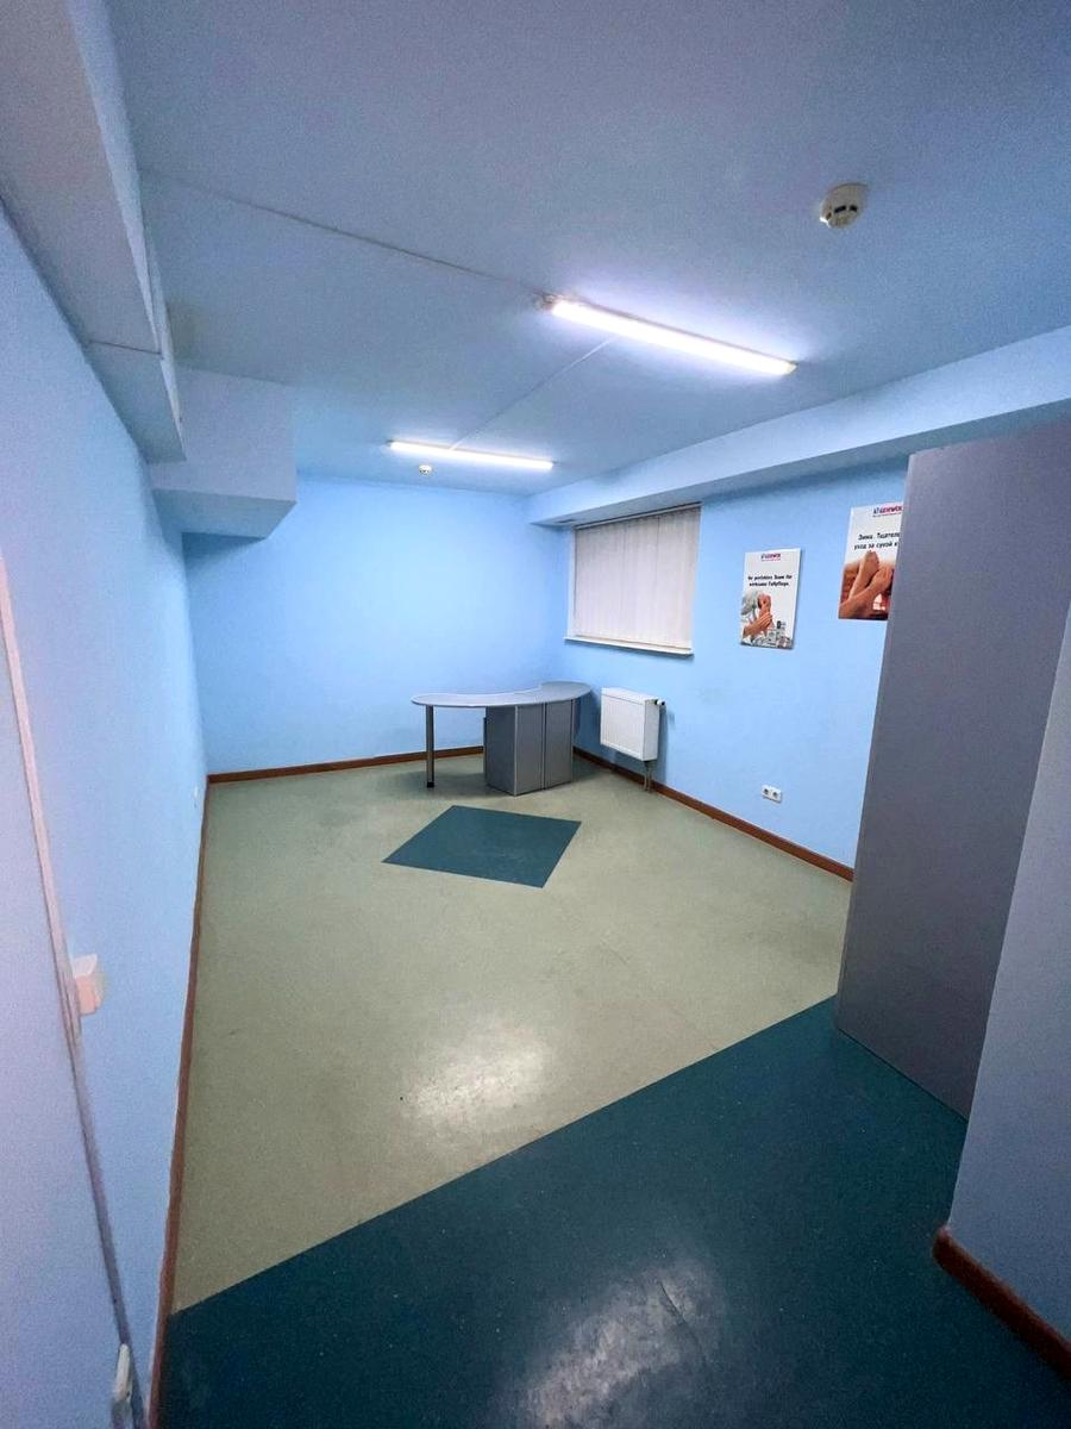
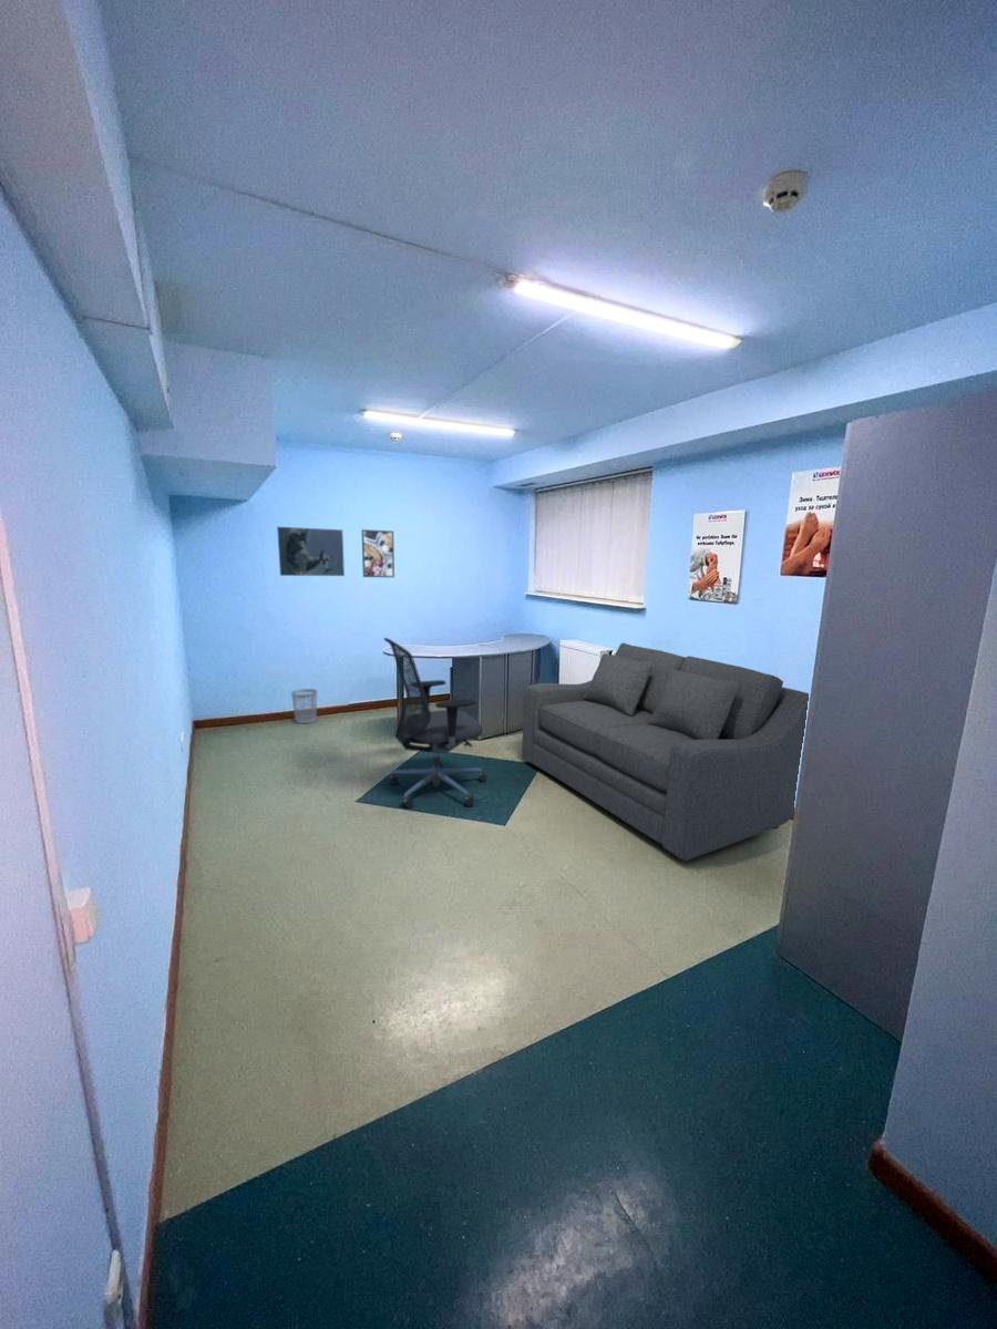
+ wastebasket (305, 707)
+ office chair (441, 714)
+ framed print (378, 554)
+ map (311, 552)
+ sofa (649, 725)
